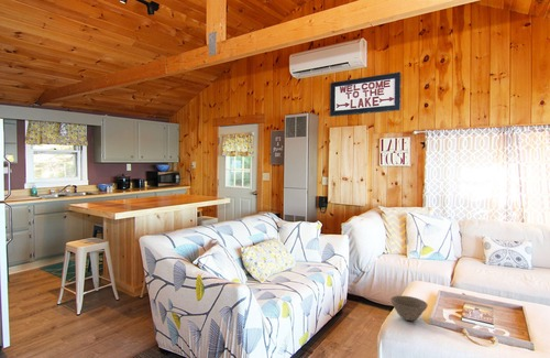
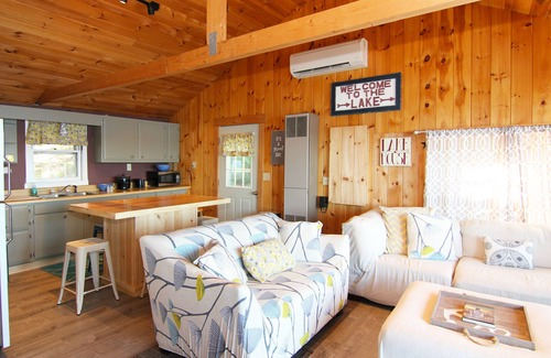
- bowl (408, 310)
